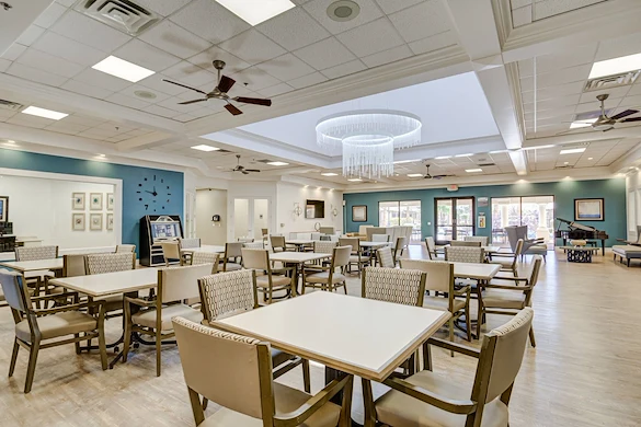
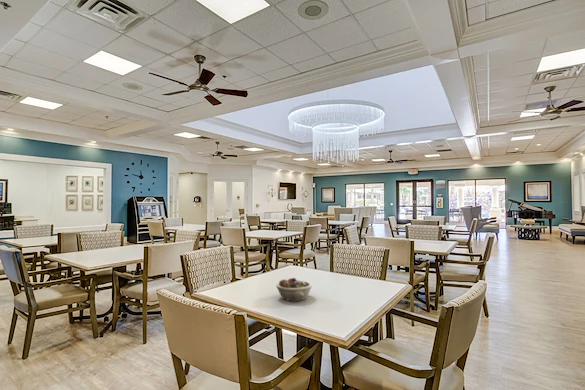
+ succulent planter (294, 288)
